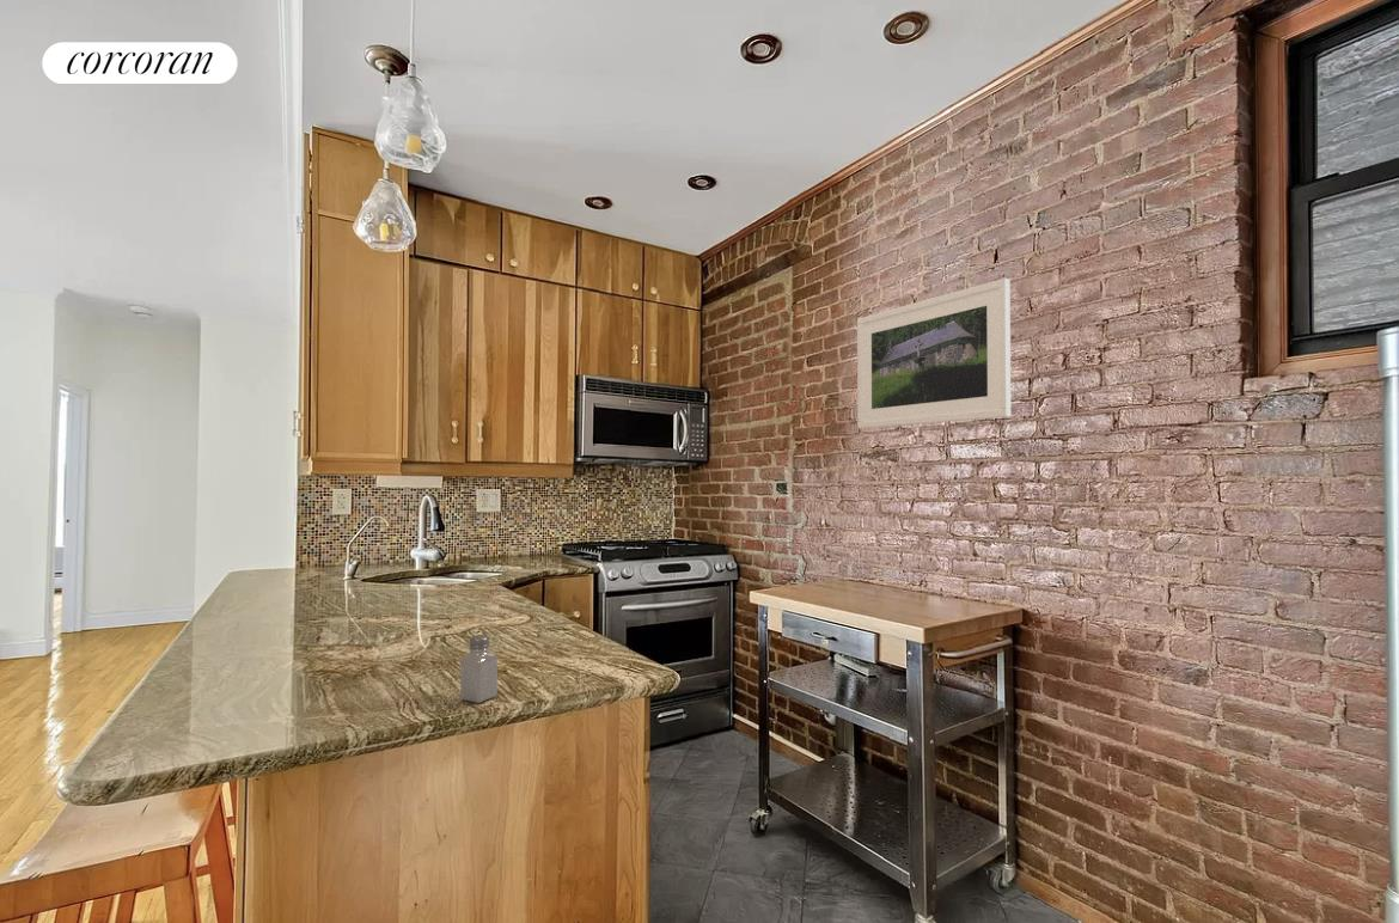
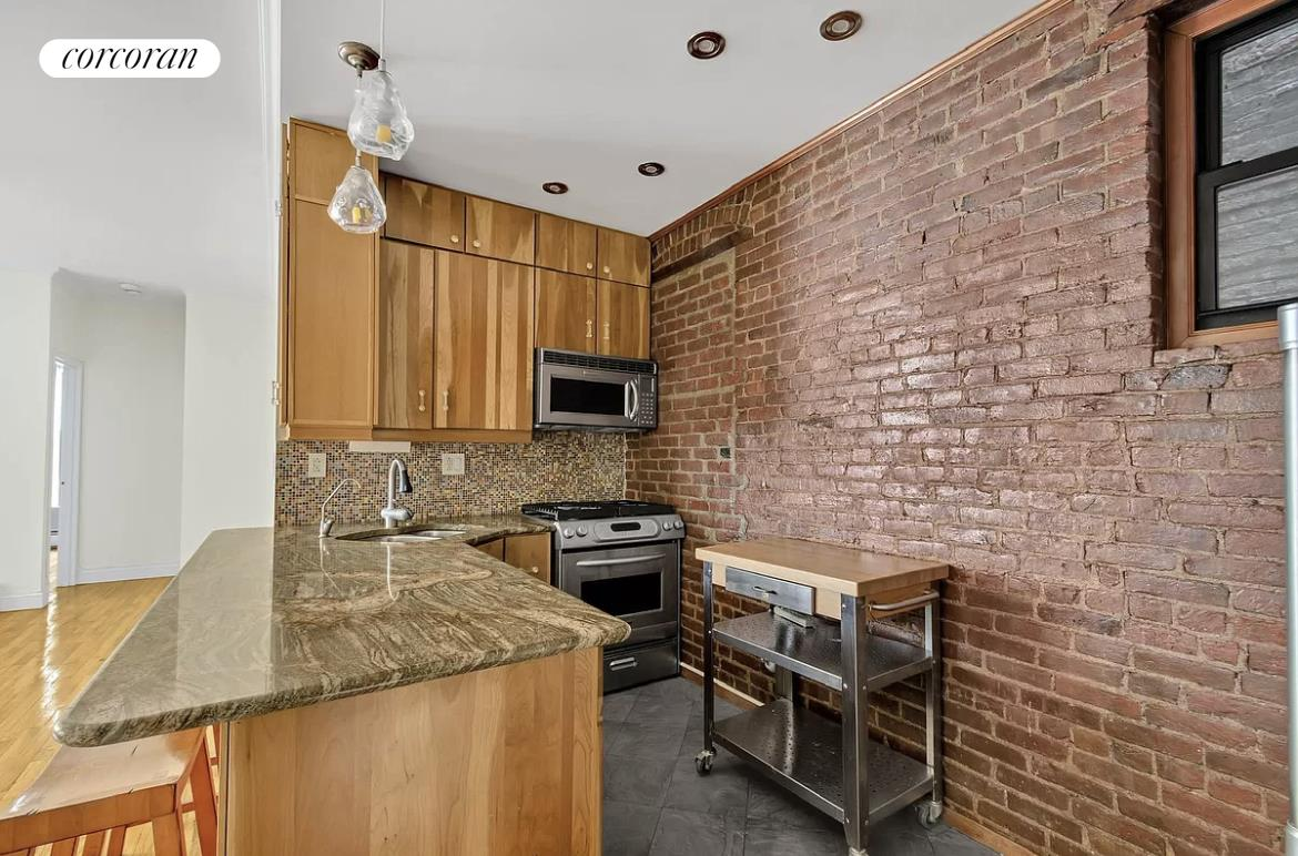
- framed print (924, 361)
- saltshaker (478, 666)
